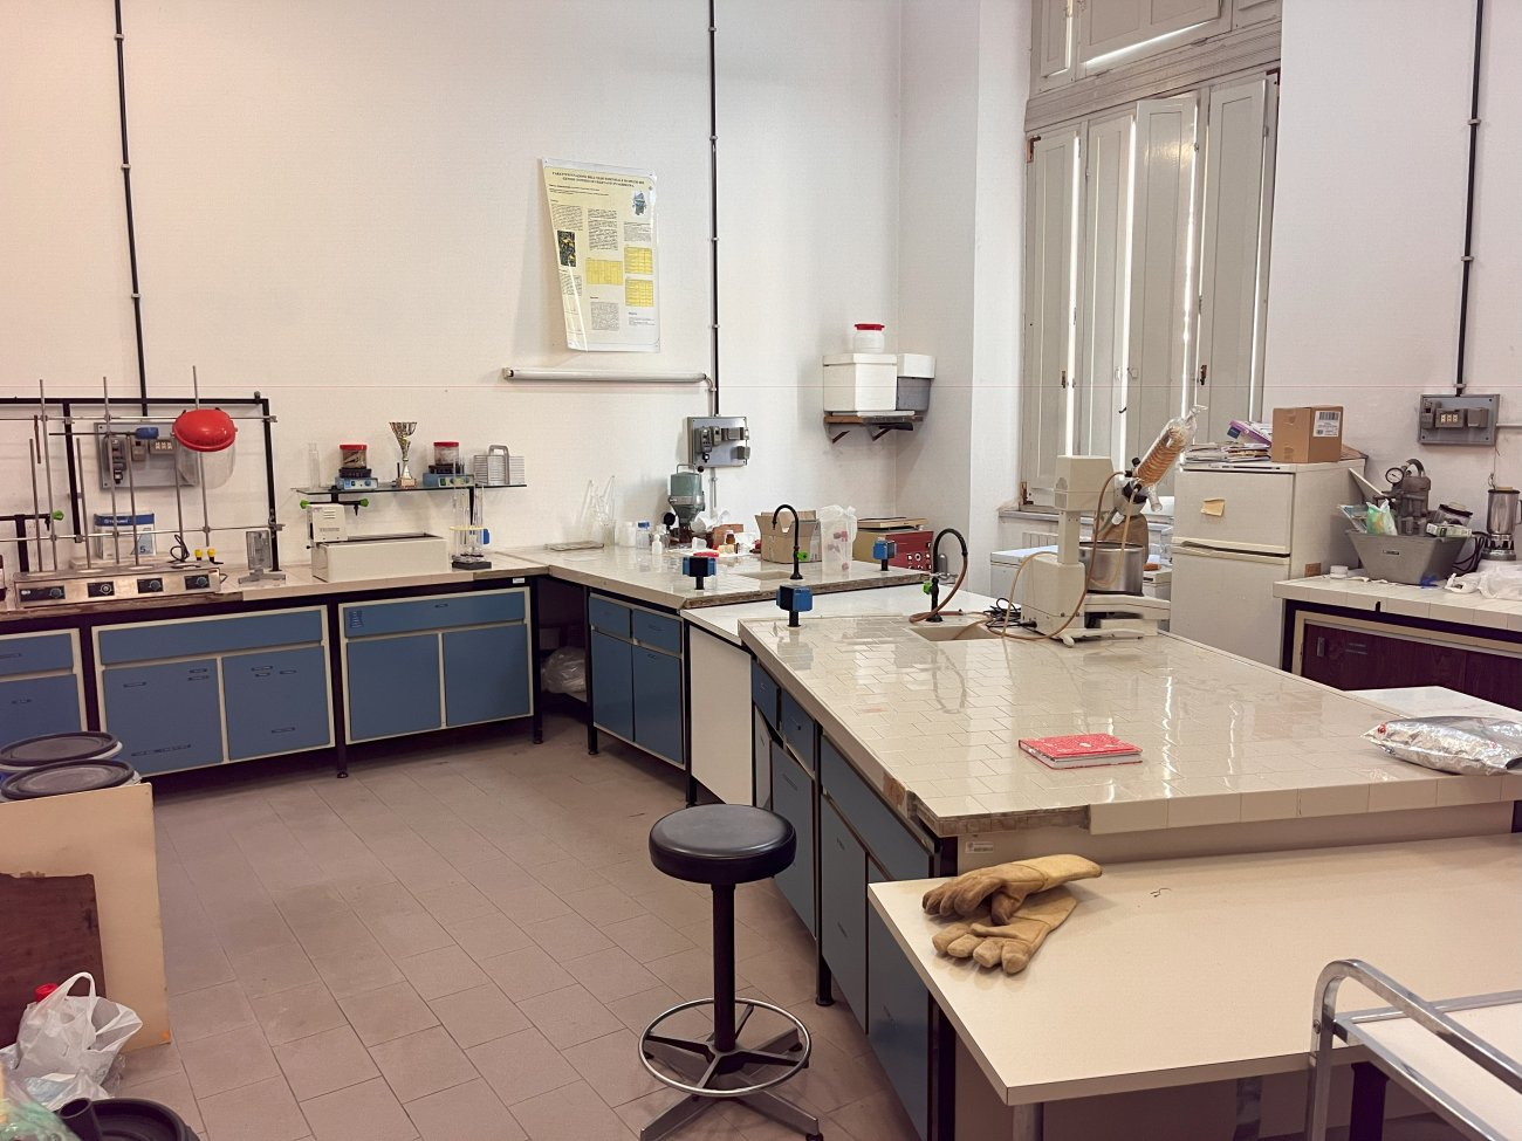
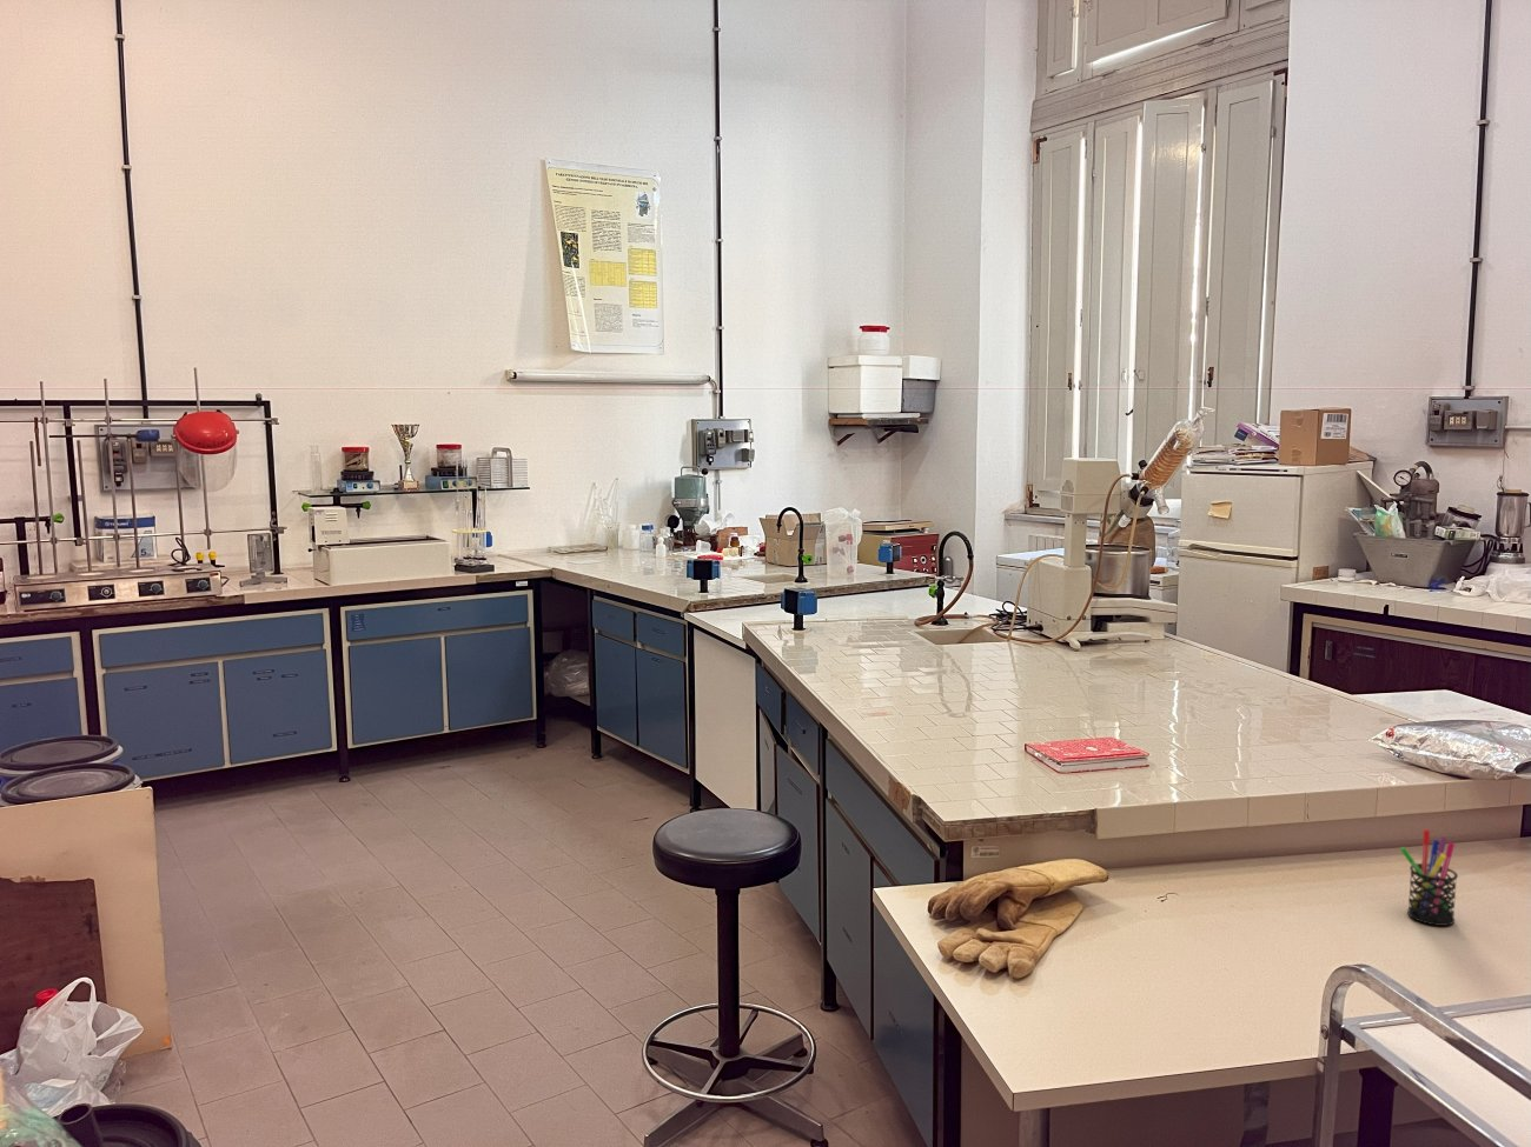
+ pen holder (1426, 875)
